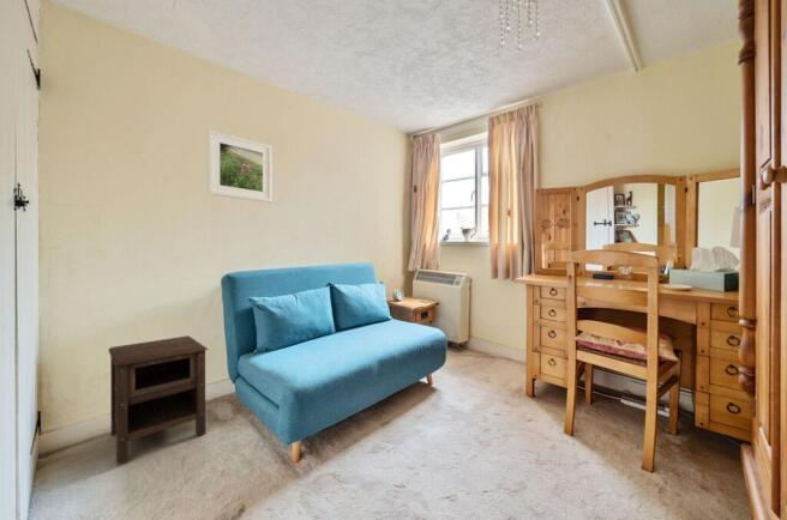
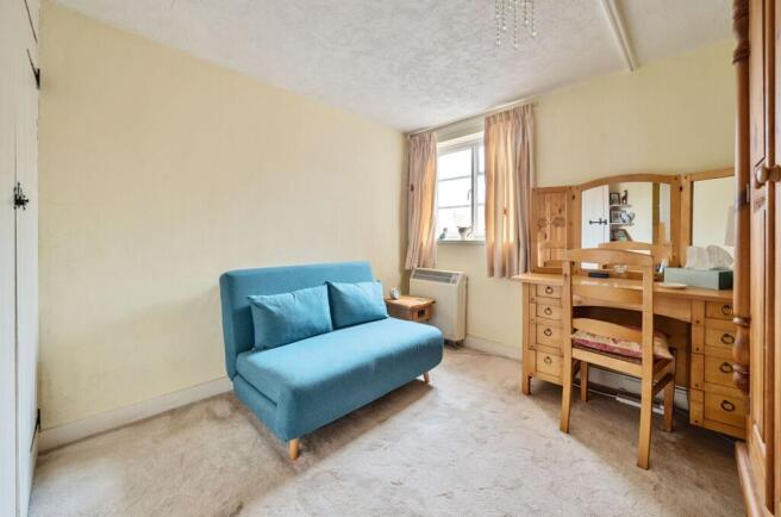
- nightstand (157, 389)
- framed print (241, 168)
